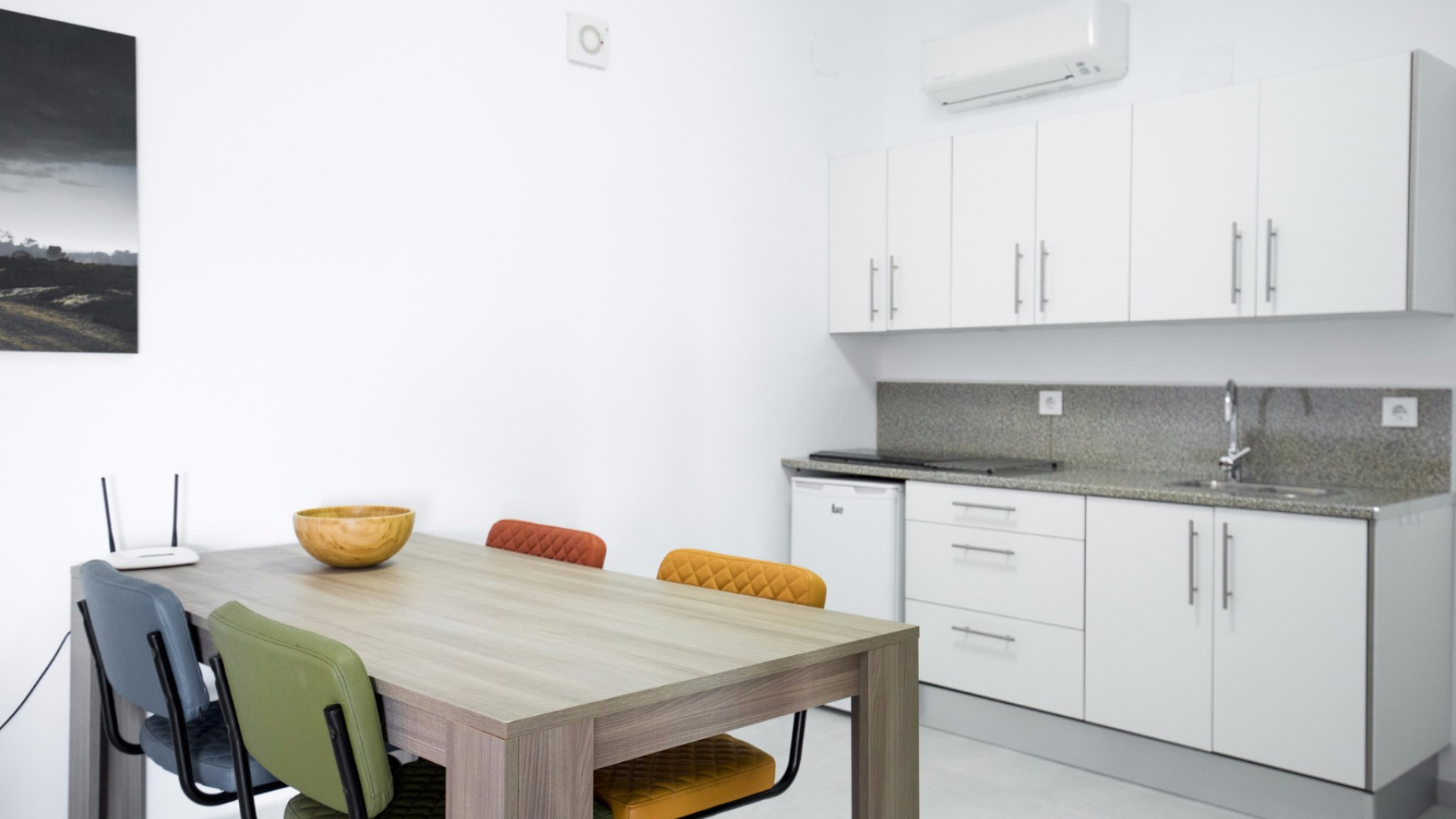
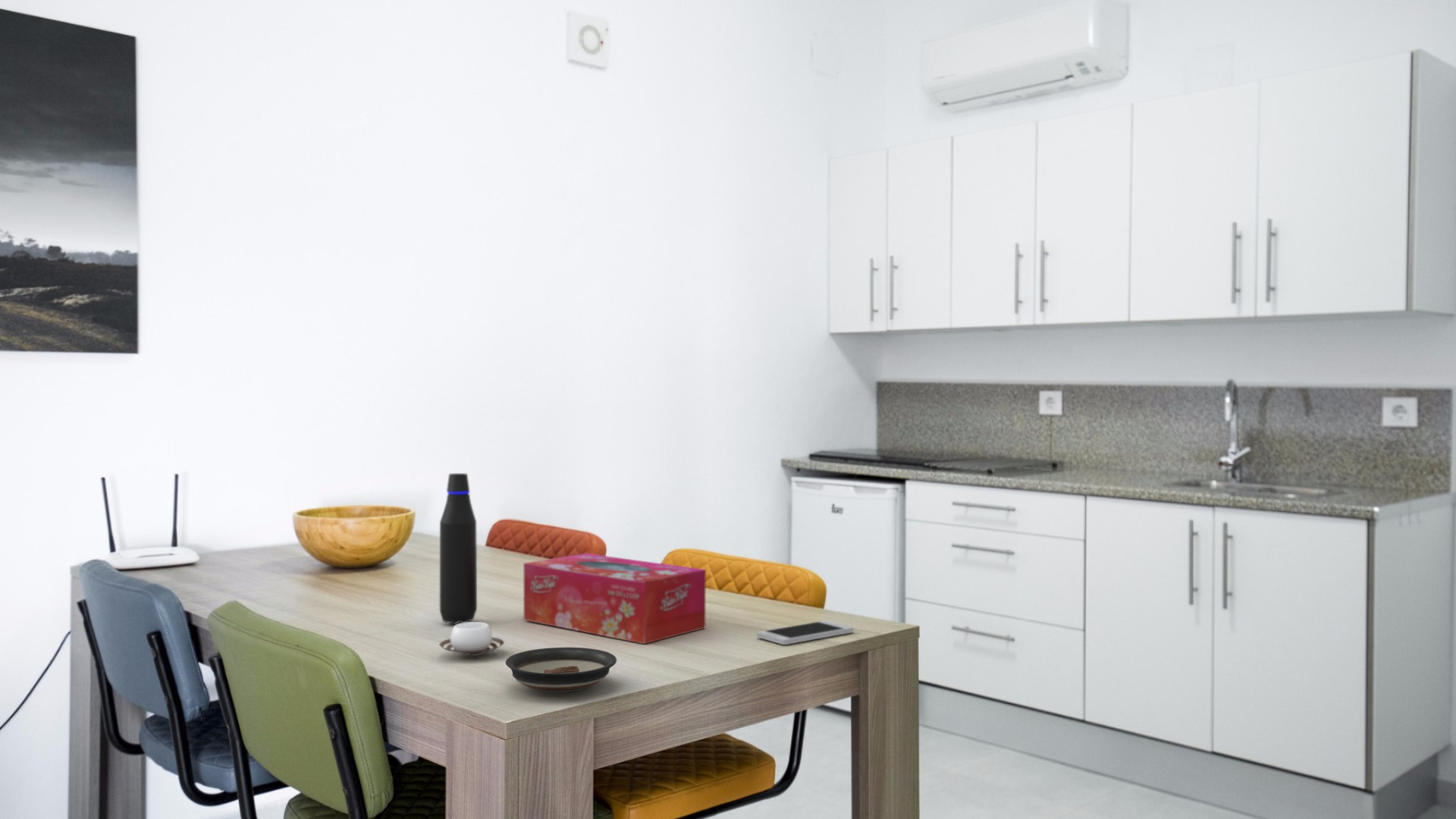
+ smartphone (805, 632)
+ cup (471, 639)
+ saucer (561, 673)
+ tissue box (613, 595)
+ water bottle (458, 548)
